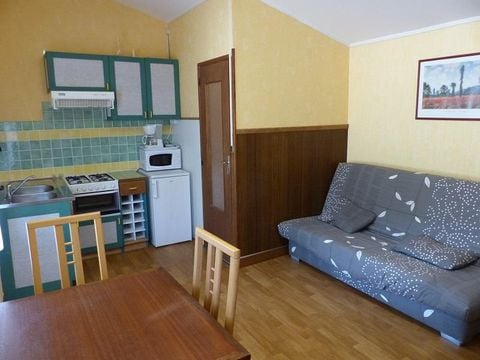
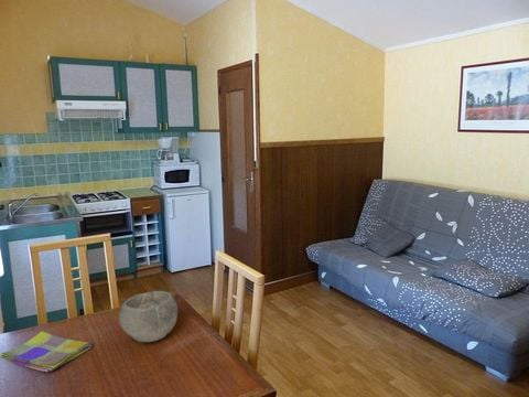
+ bowl (149, 318)
+ dish towel (47, 350)
